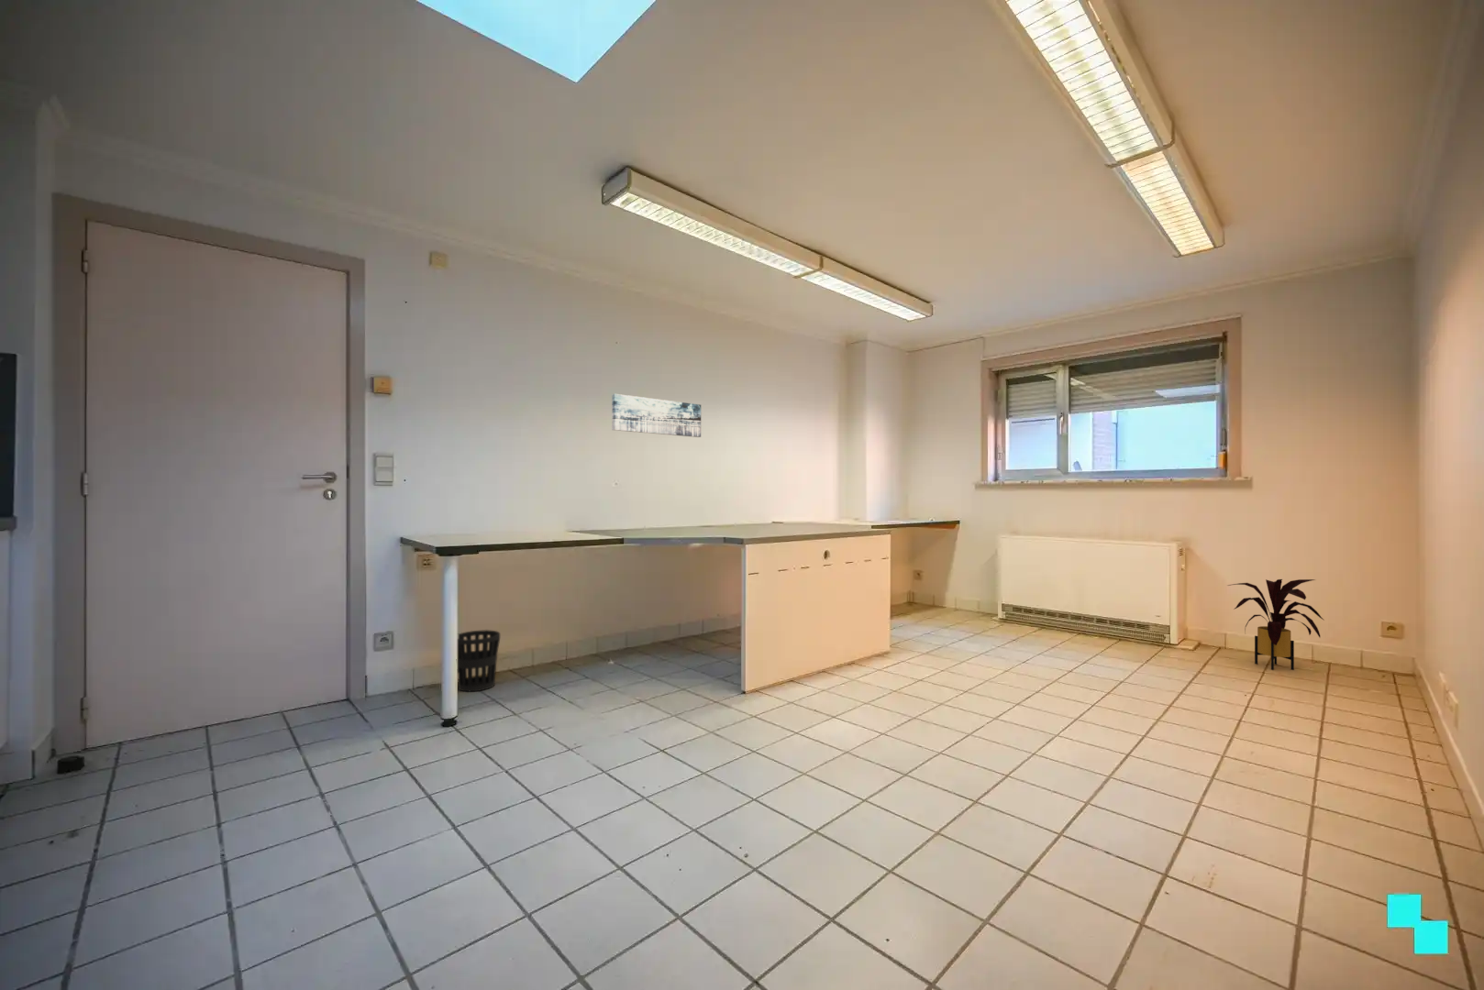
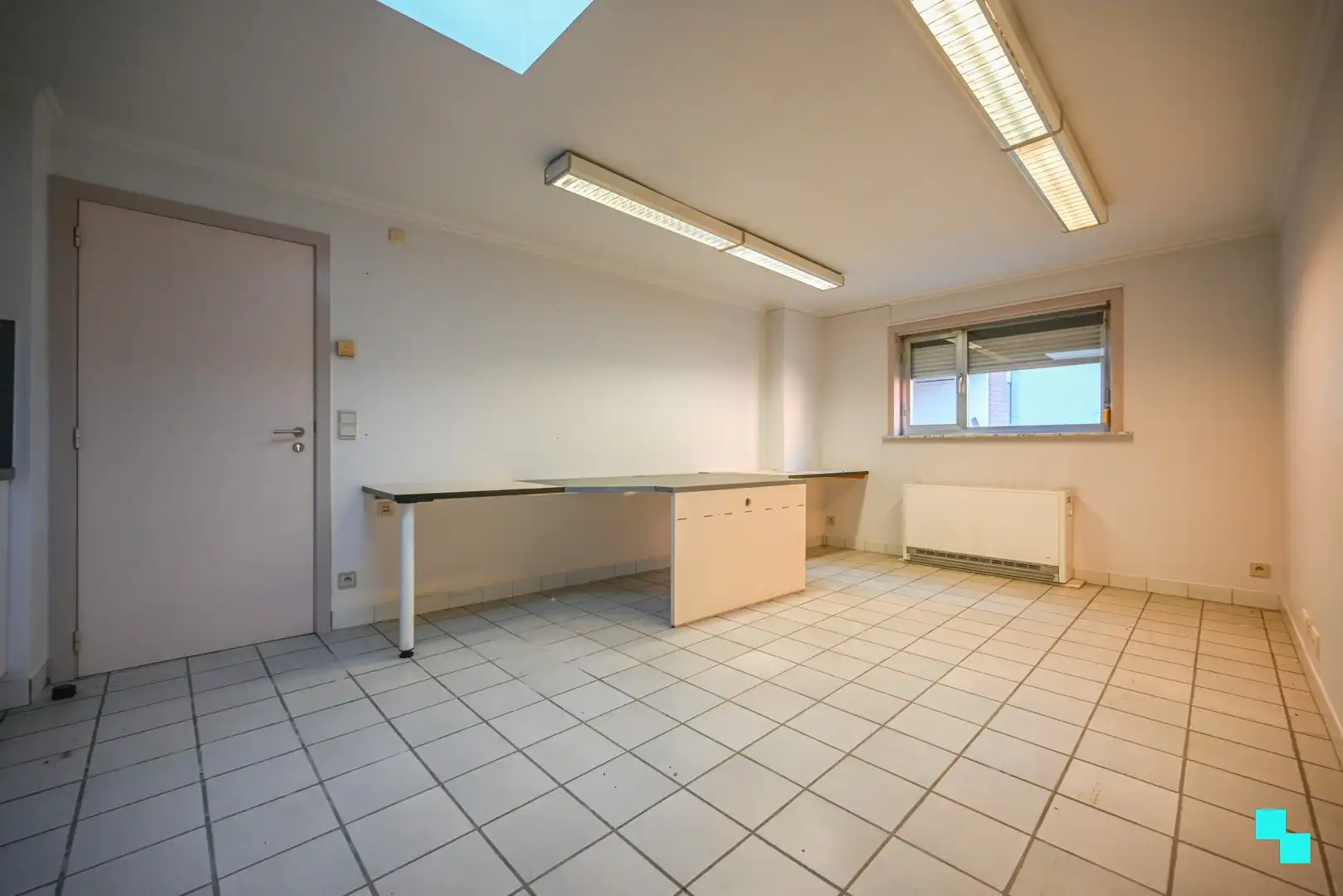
- wastebasket (477, 660)
- house plant (1272, 621)
- wall art (659, 417)
